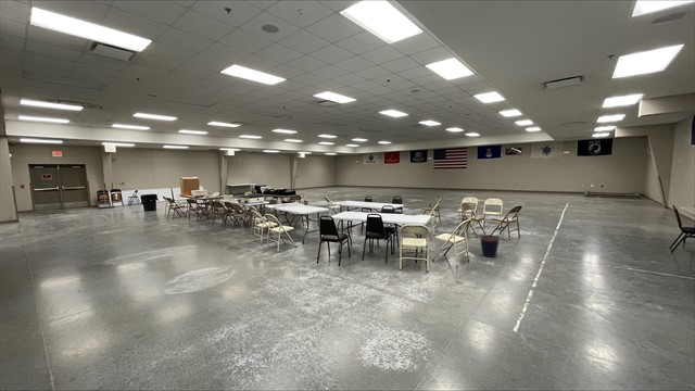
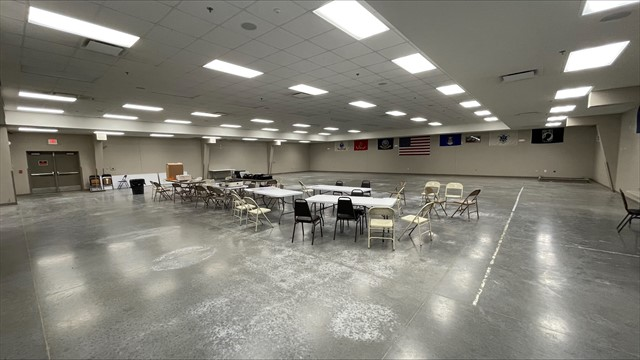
- coffee cup (489, 245)
